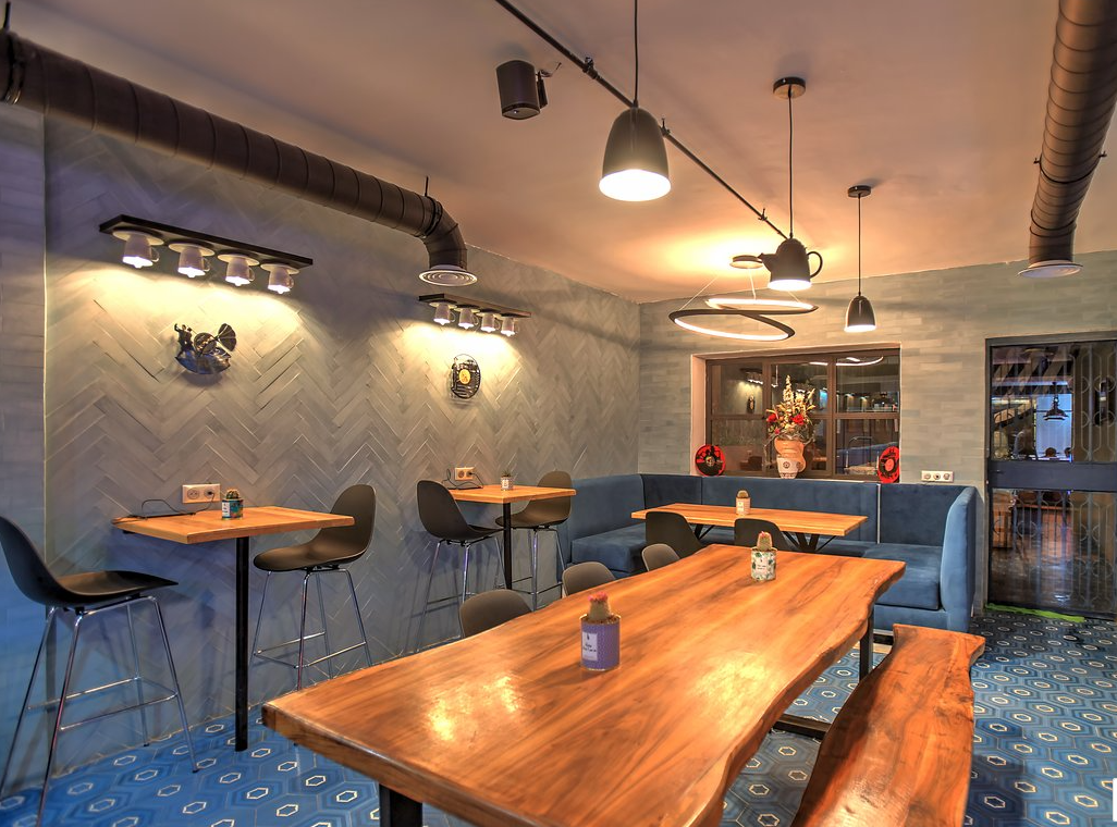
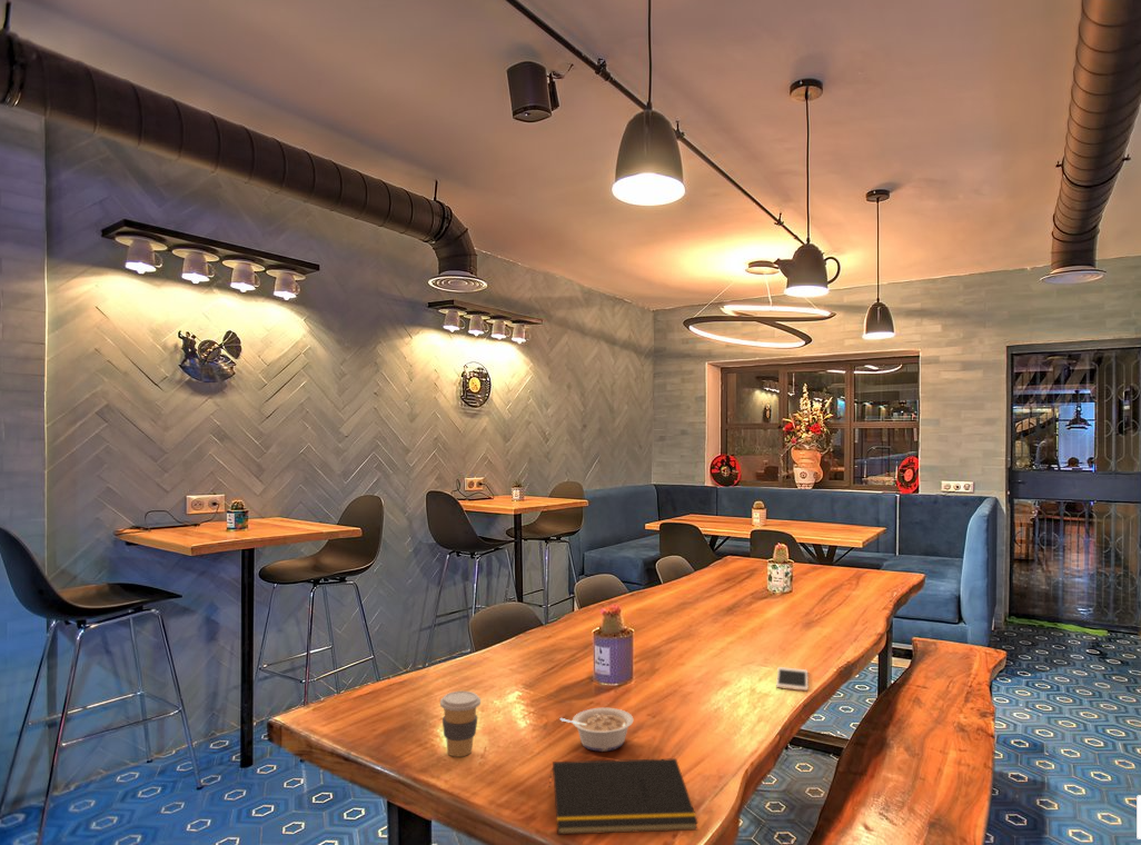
+ coffee cup (459, 724)
+ notepad (621, 794)
+ legume (601, 728)
+ cell phone (792, 678)
